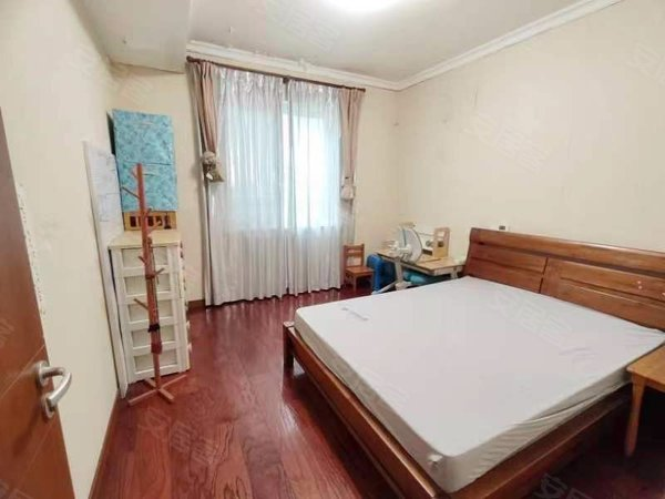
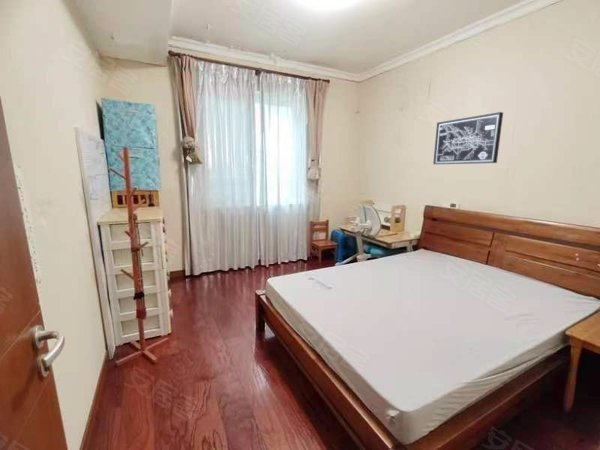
+ wall art (464, 141)
